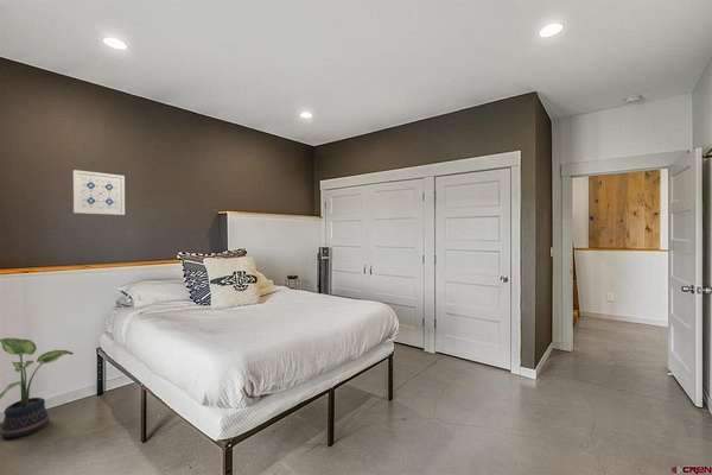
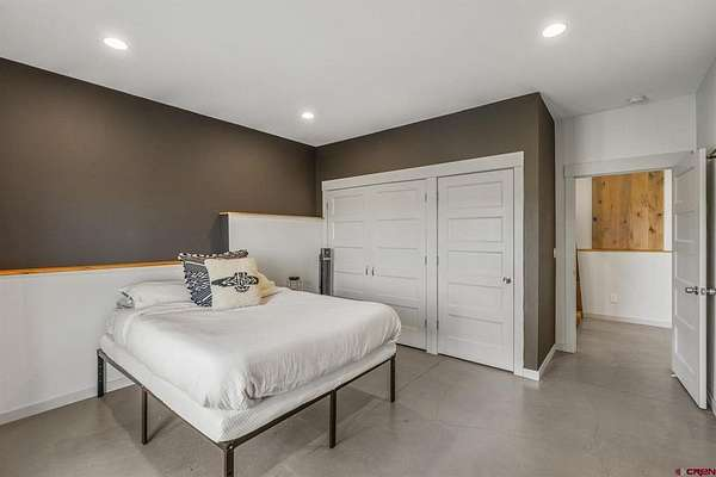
- potted plant (31, 380)
- wall art (100, 194)
